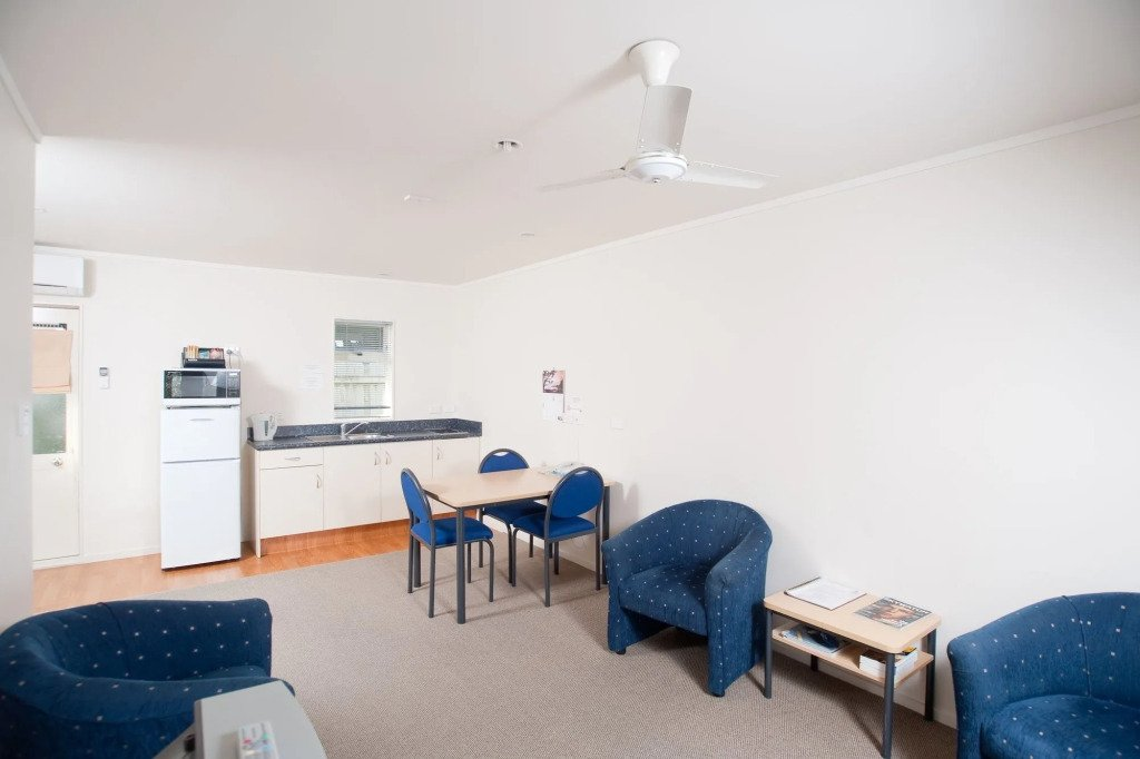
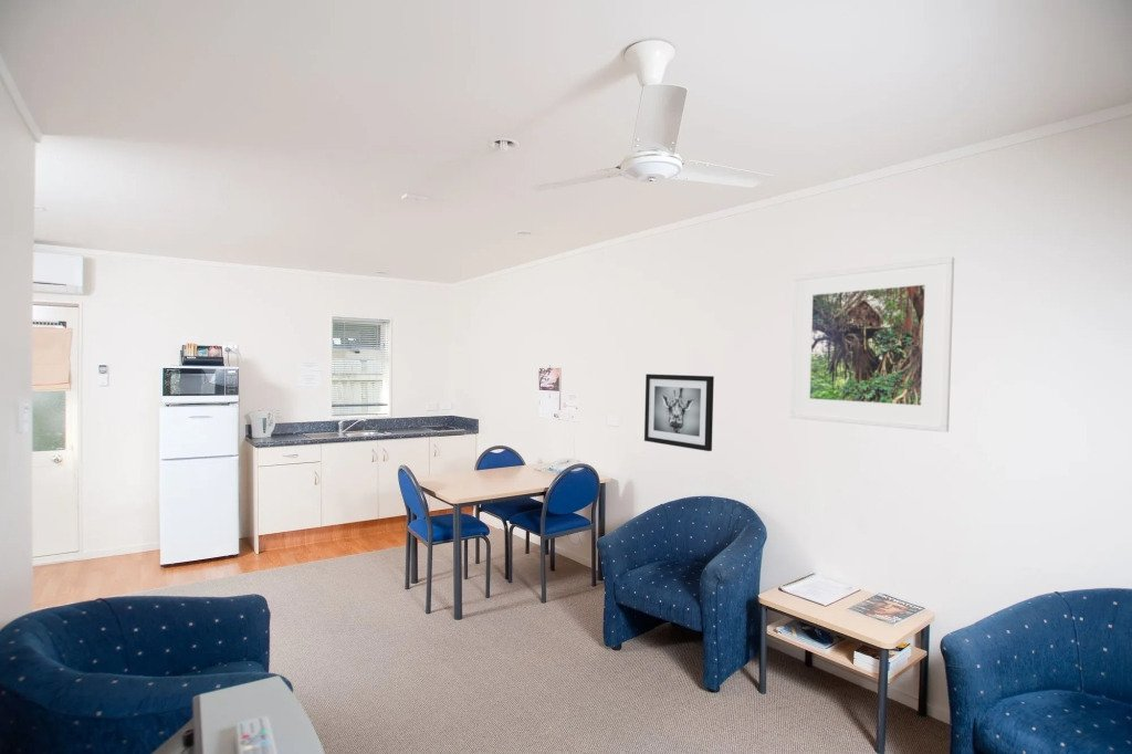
+ wall art (677, 410)
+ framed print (863, 346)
